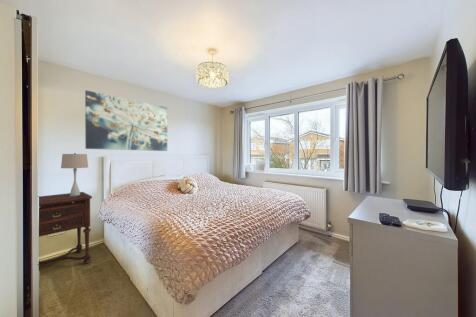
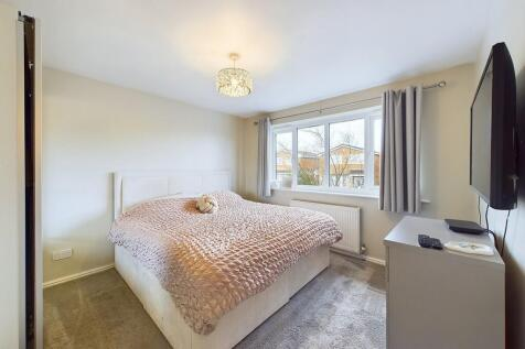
- side table (53, 232)
- wall art (132, 125)
- table lamp (75, 173)
